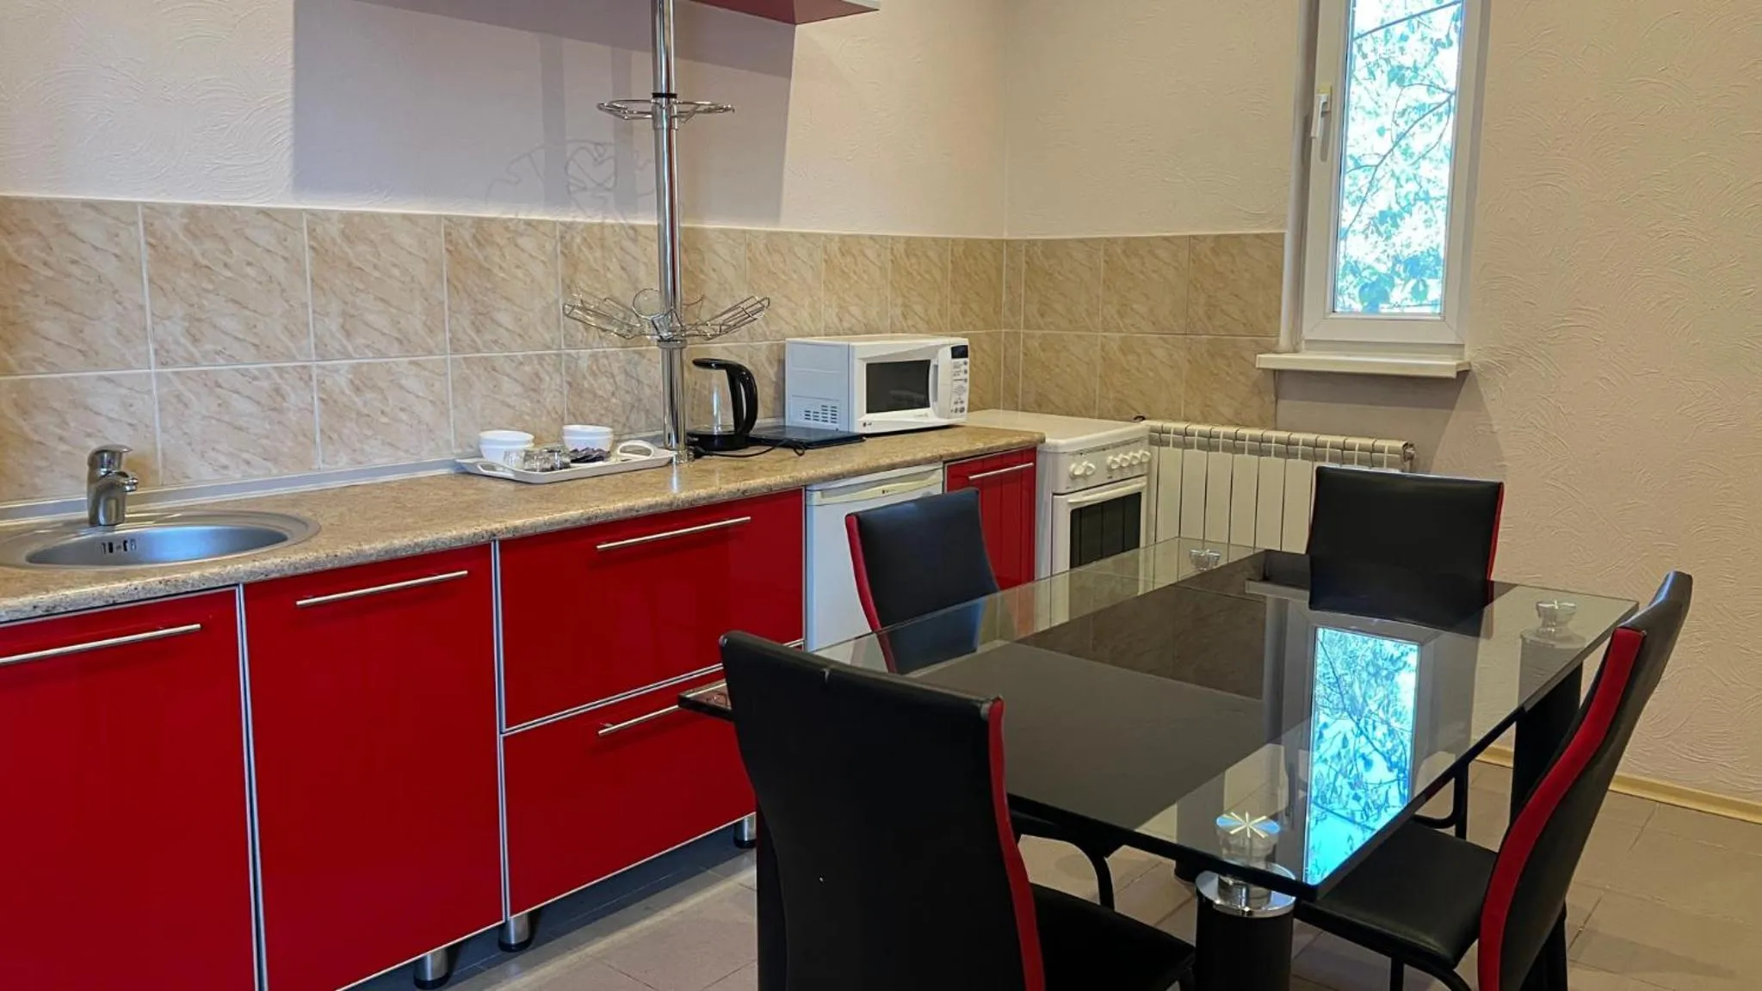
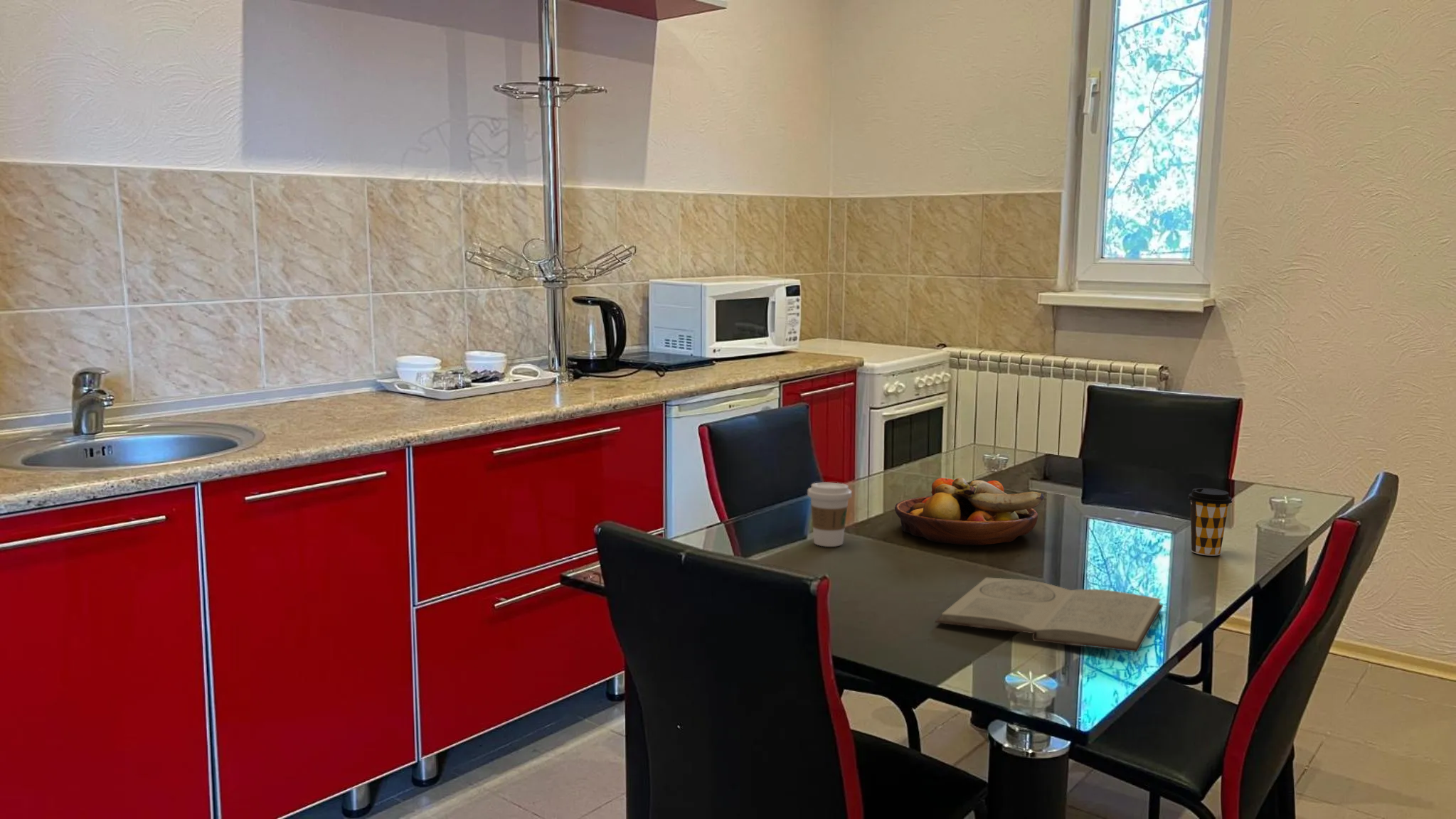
+ book (1051, 609)
+ coffee cup (1208, 522)
+ coffee cup (829, 513)
+ fruit bowl (967, 503)
